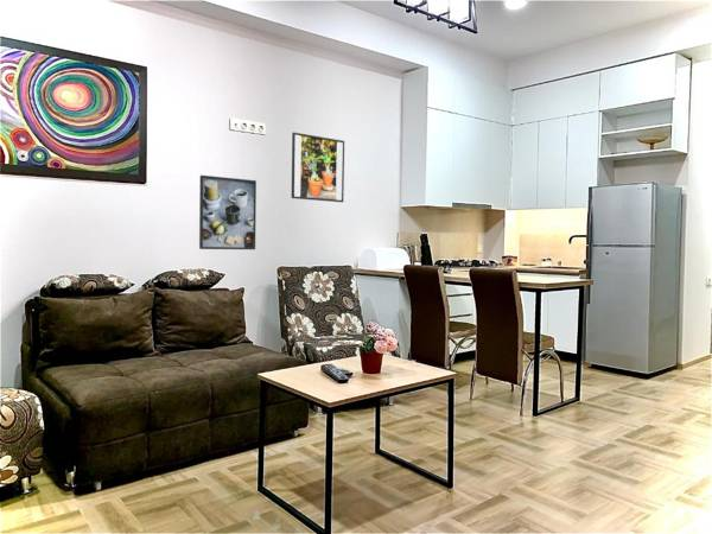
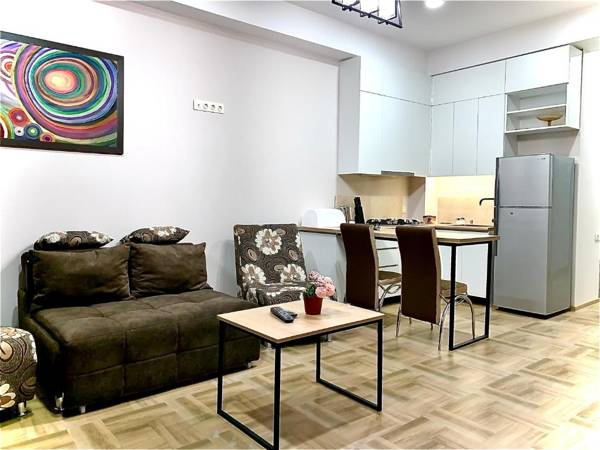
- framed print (228, 214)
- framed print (318, 169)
